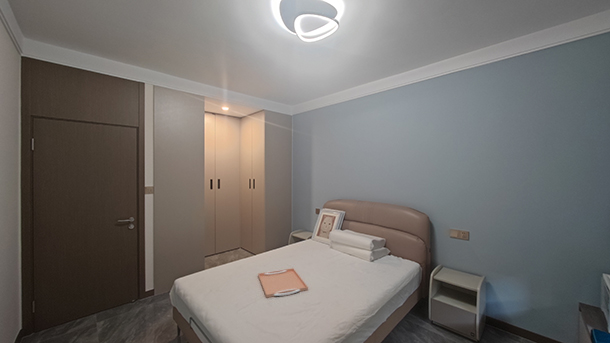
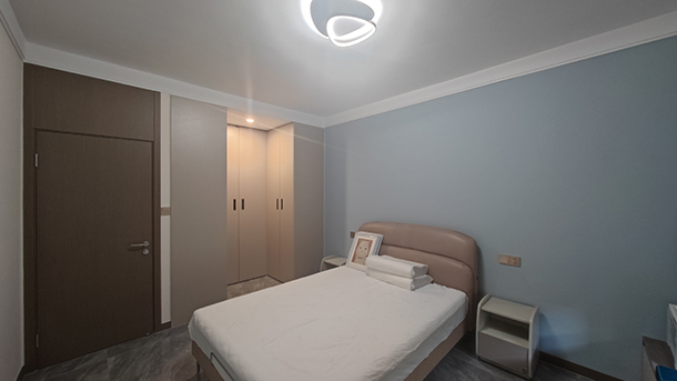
- serving tray (281, 281)
